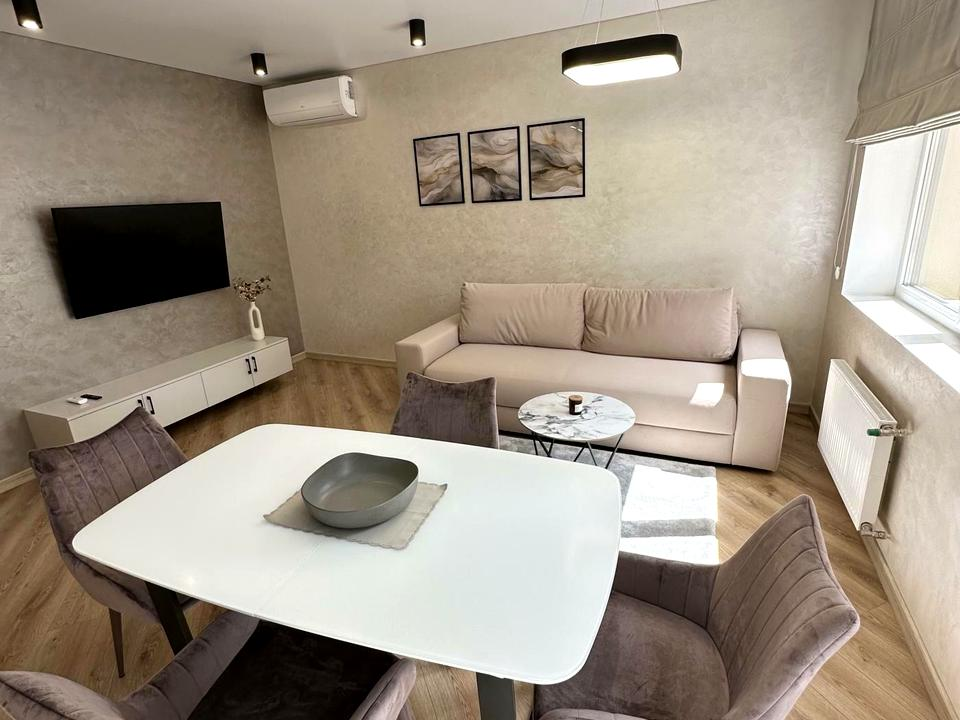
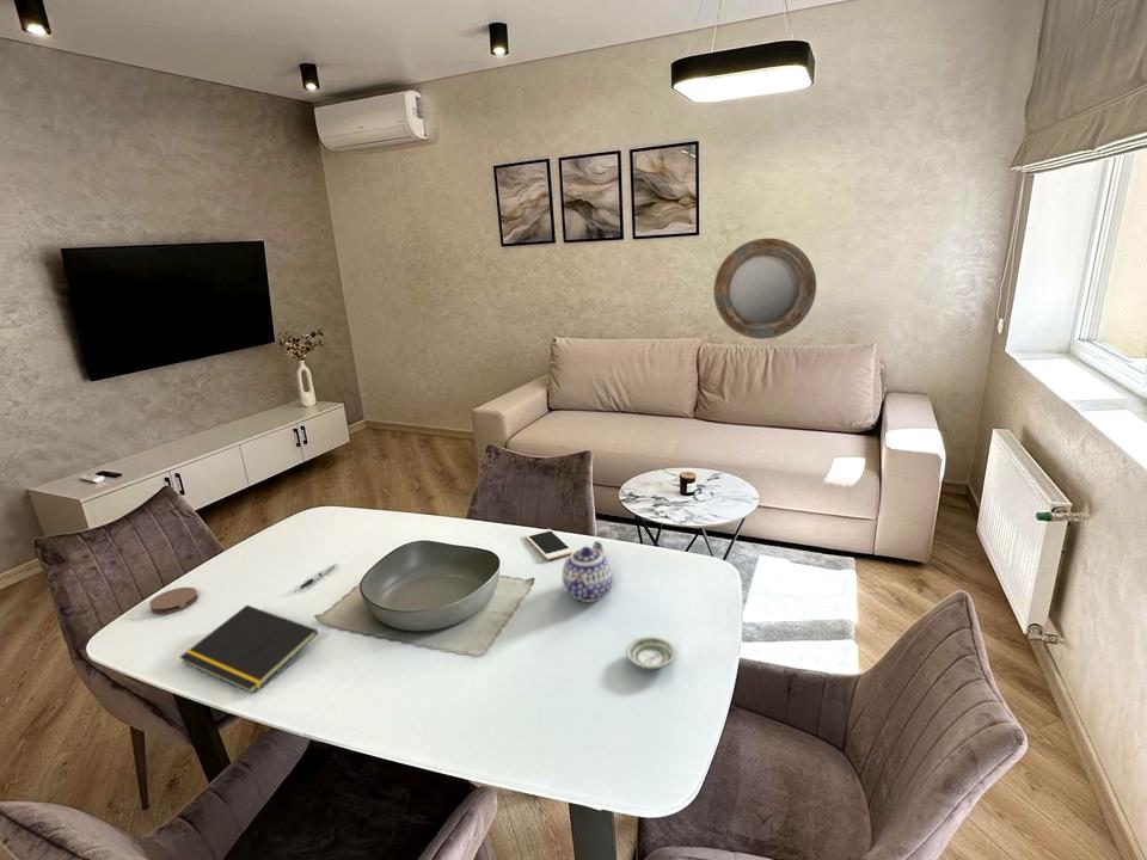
+ saucer (650, 656)
+ teapot (587, 570)
+ notepad (249, 645)
+ pen (315, 577)
+ coaster (173, 600)
+ home mirror (763, 289)
+ cell phone (548, 543)
